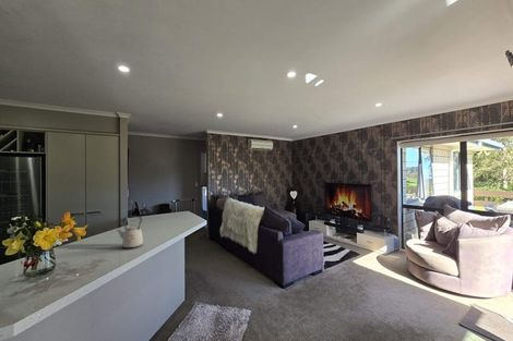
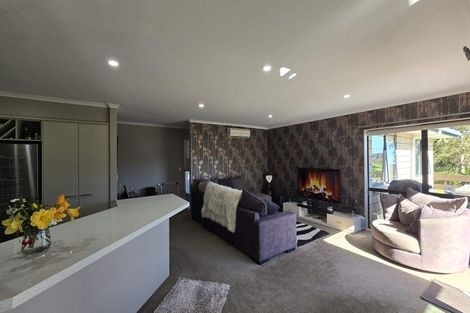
- kettle (129, 231)
